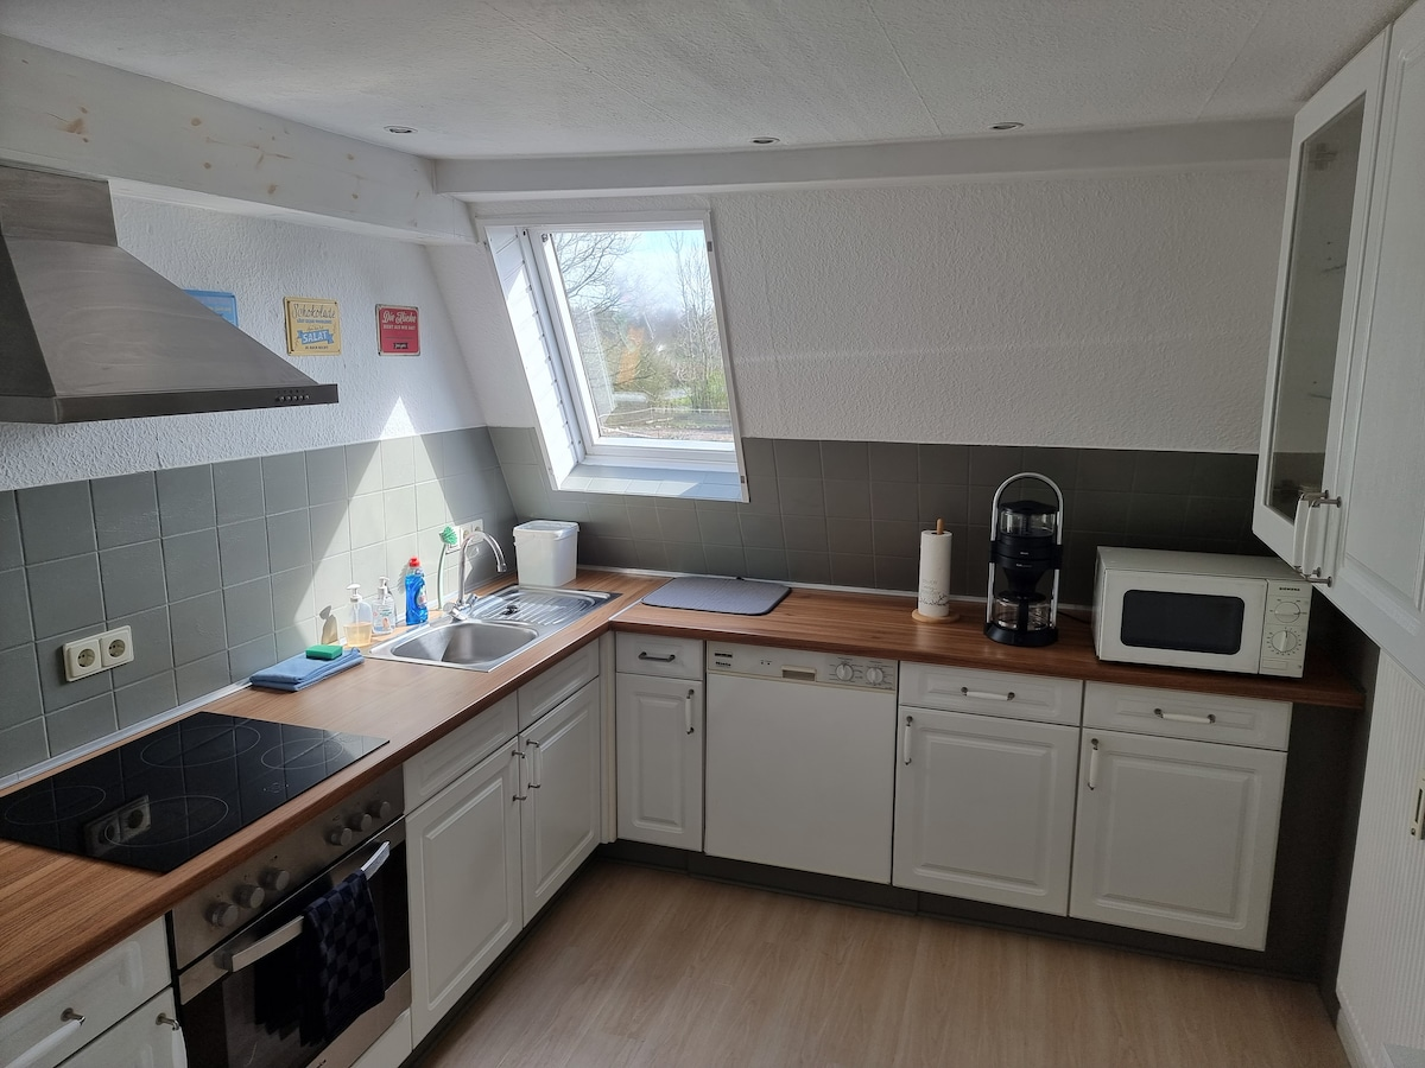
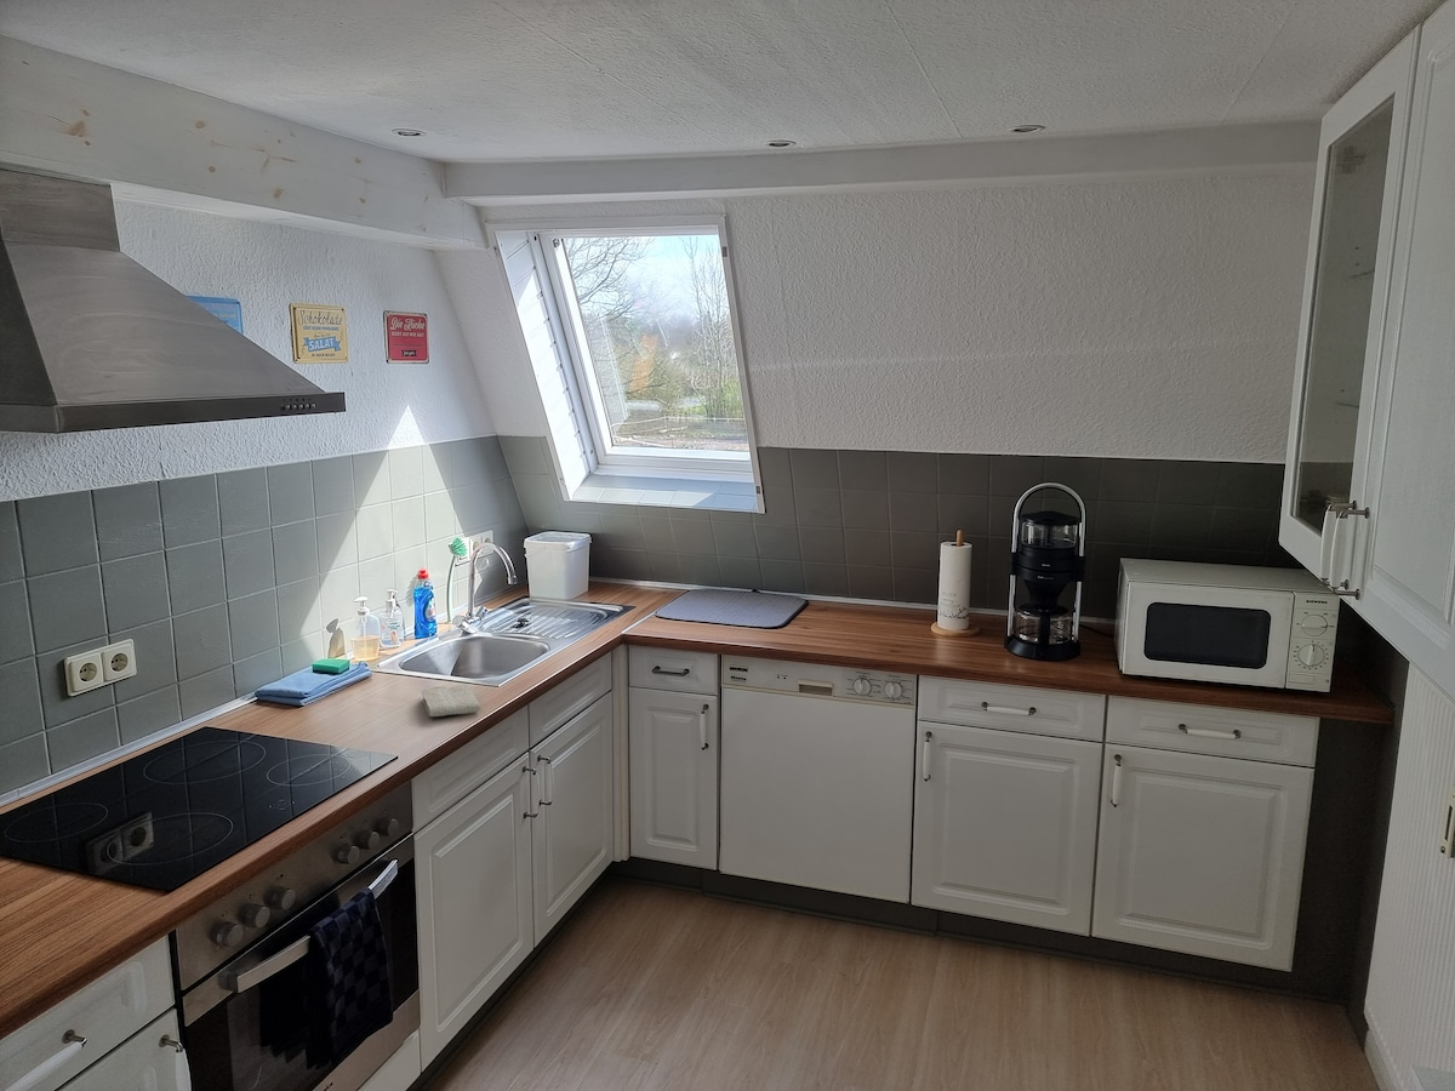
+ washcloth (450, 699)
